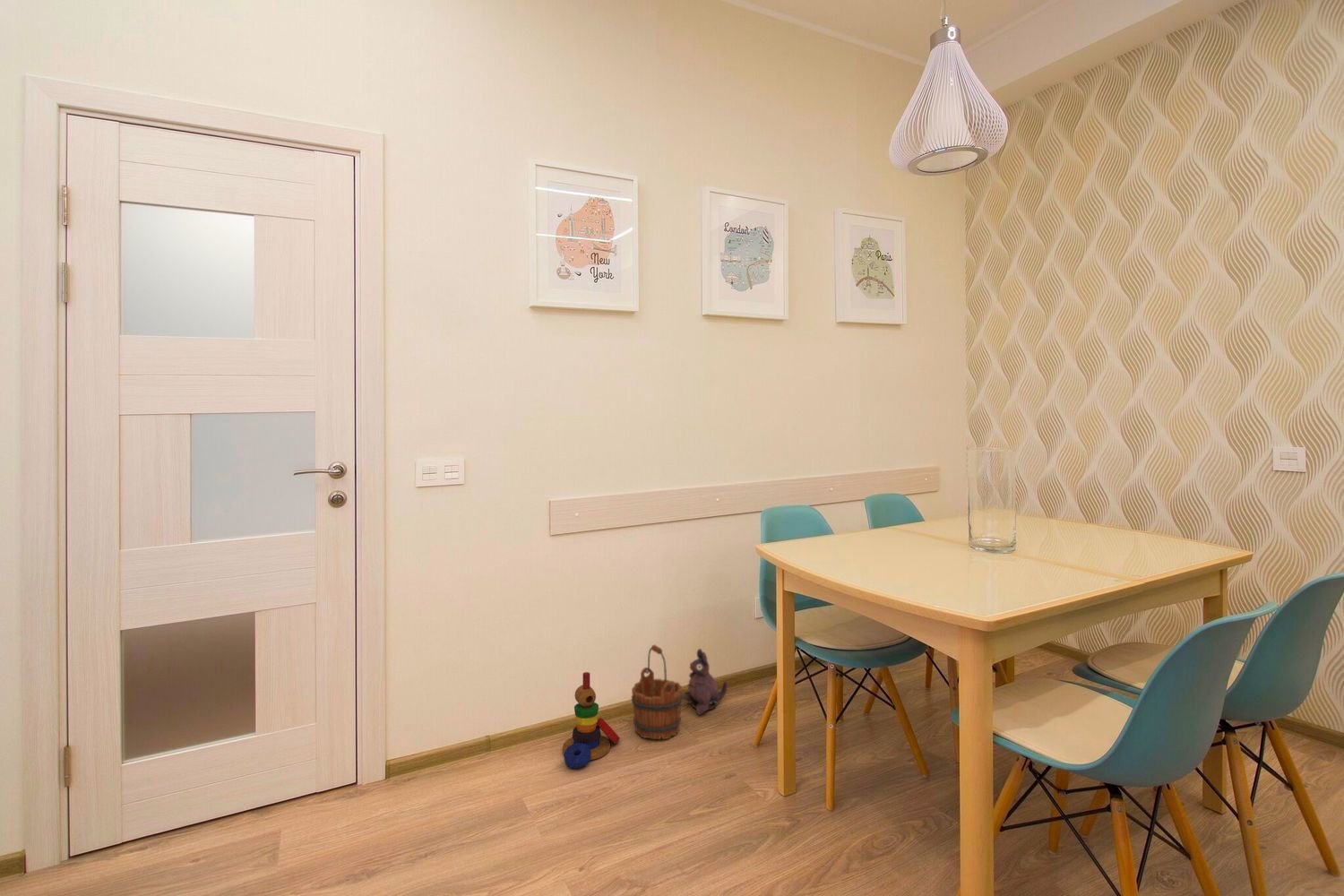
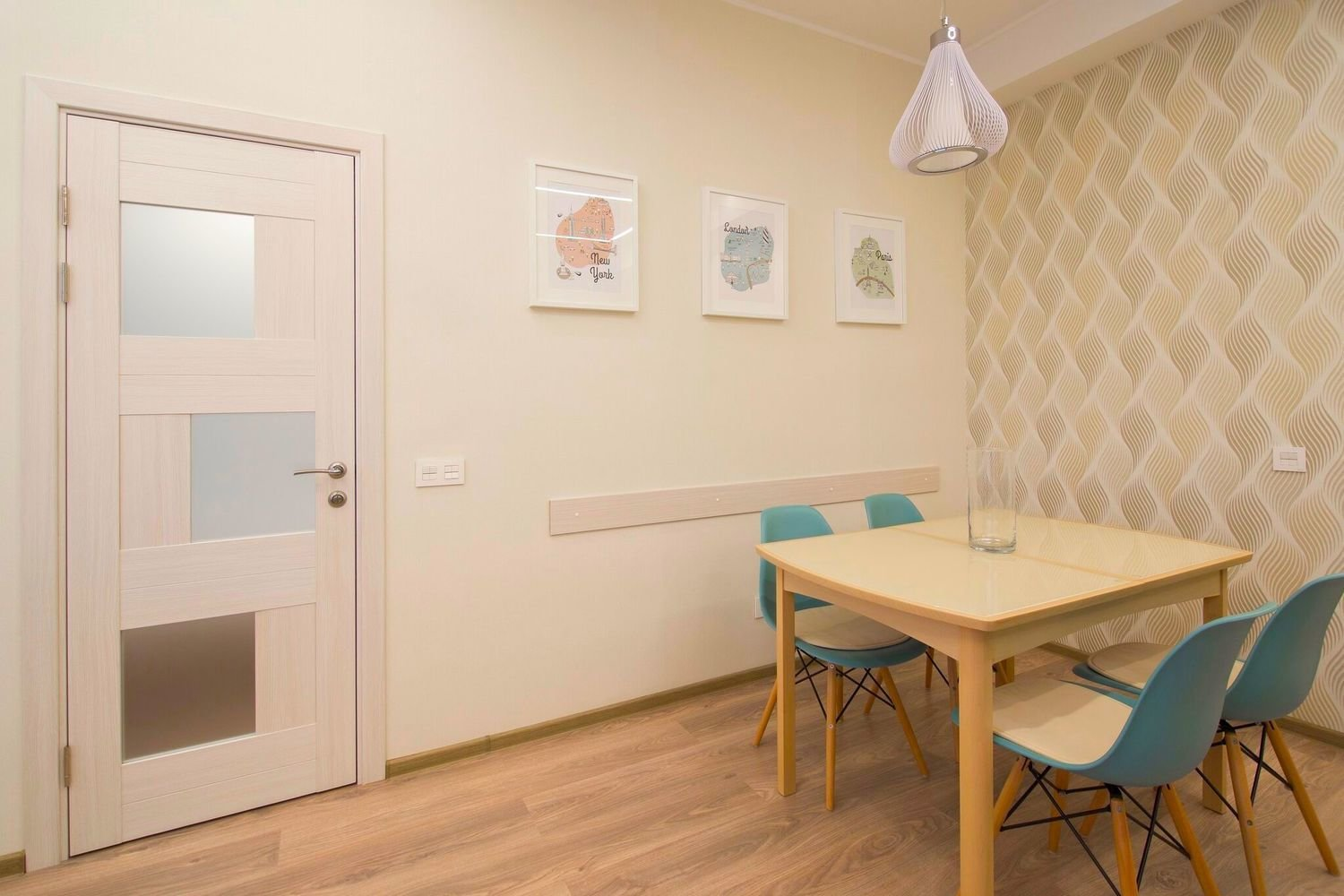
- stacking toy (590, 712)
- wooden bucket (657, 688)
- plush toy (707, 677)
